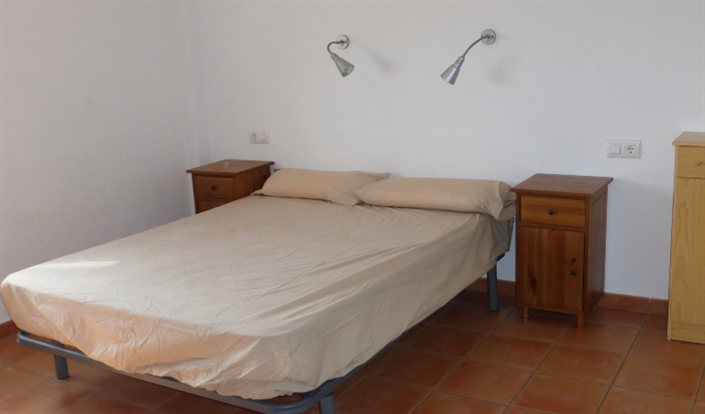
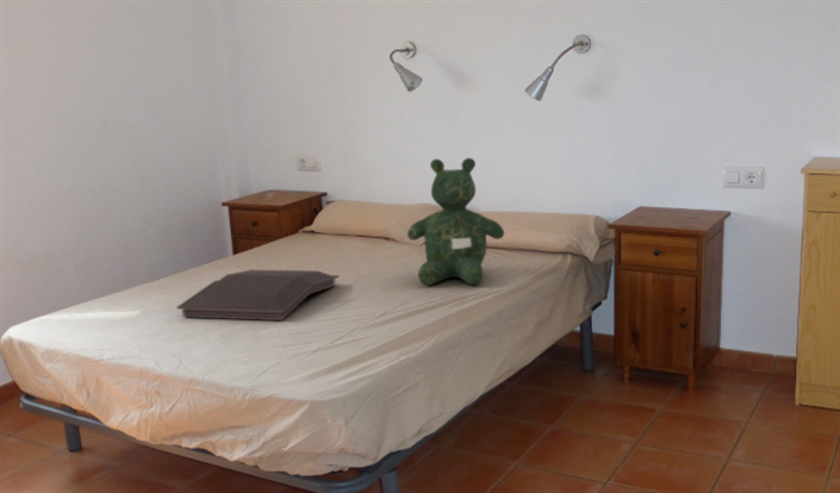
+ serving tray (262, 287)
+ teddy bear (452, 219)
